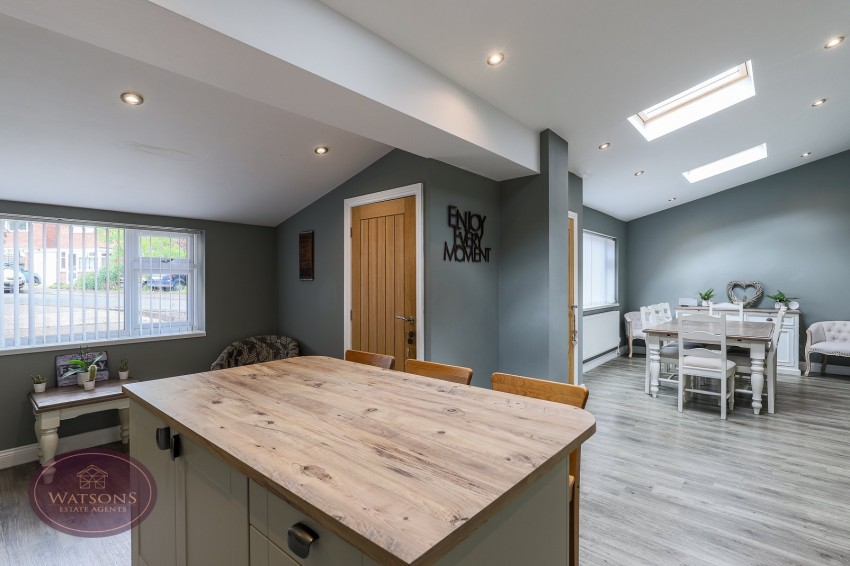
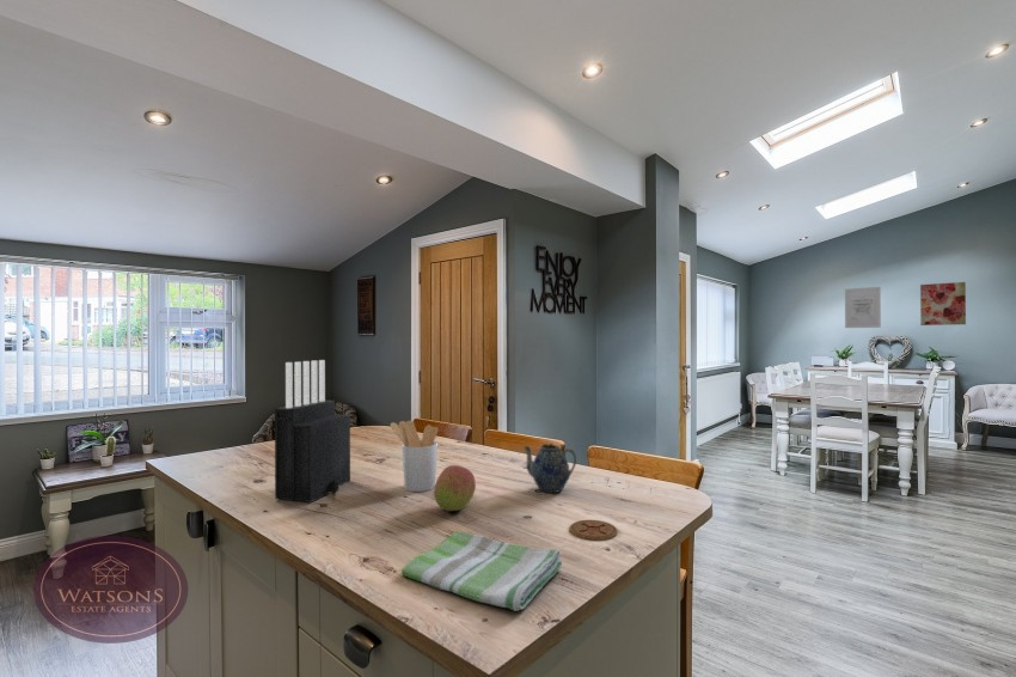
+ dish towel (483, 562)
+ knife block (318, 426)
+ teapot (549, 466)
+ coaster (593, 530)
+ utensil holder (414, 452)
+ fruit (454, 487)
+ wall art (942, 304)
+ wall art (862, 307)
